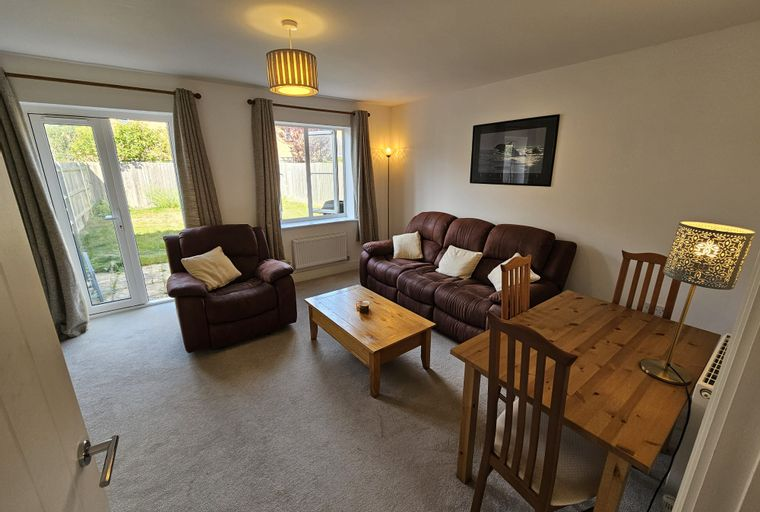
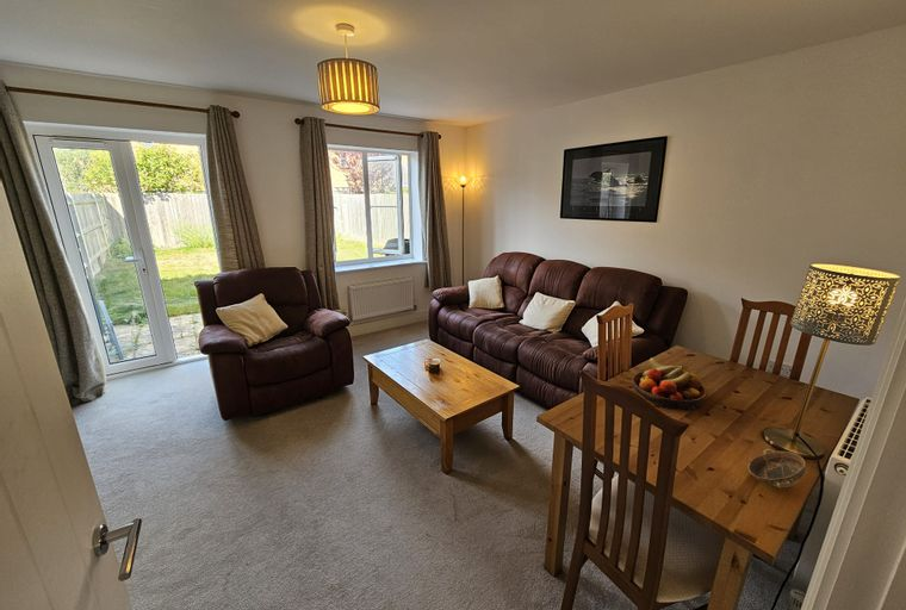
+ bowl (775, 468)
+ fruit bowl (668, 381)
